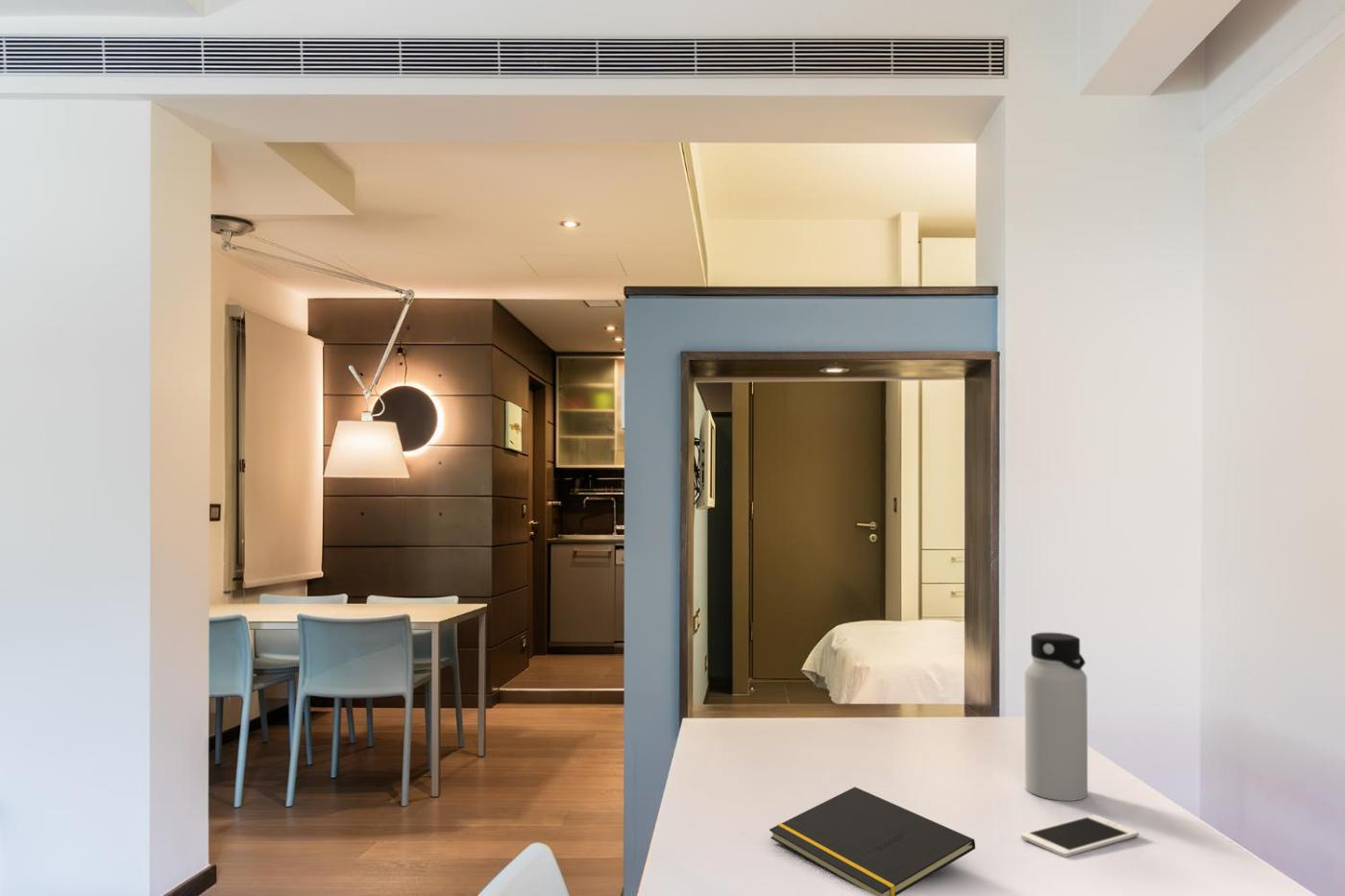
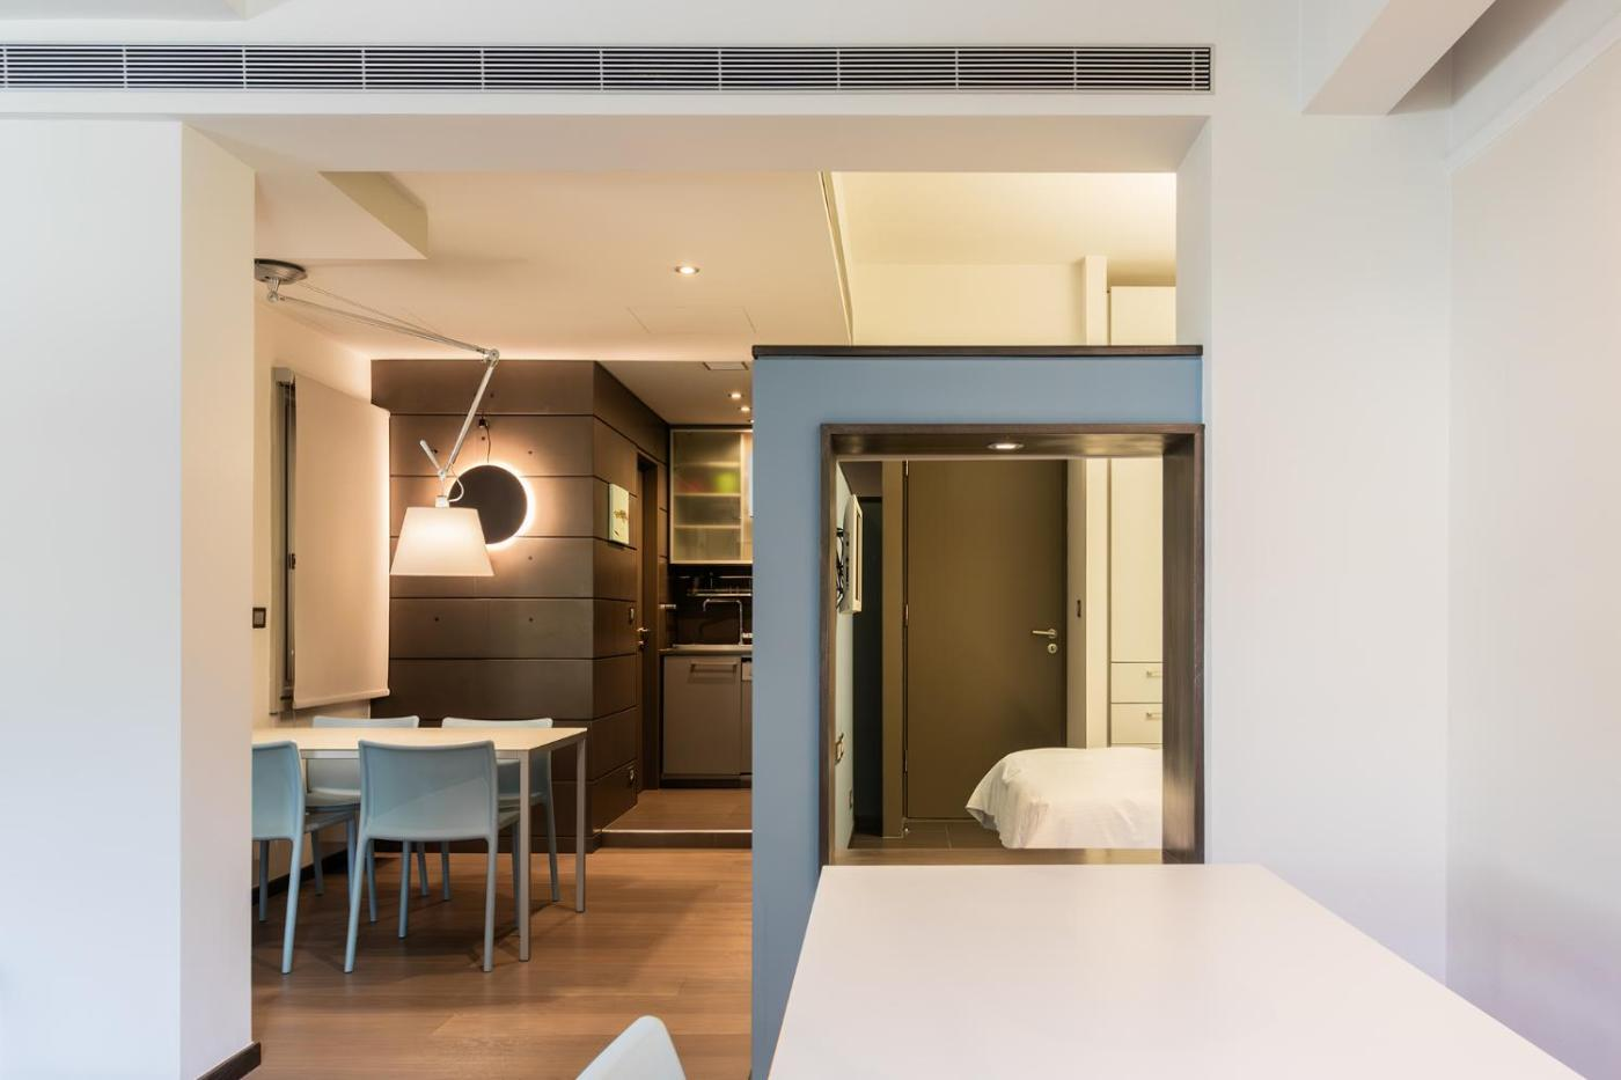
- notepad (868, 838)
- water bottle (1055, 713)
- cell phone (1080, 835)
